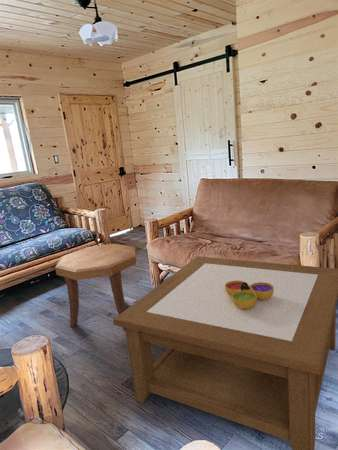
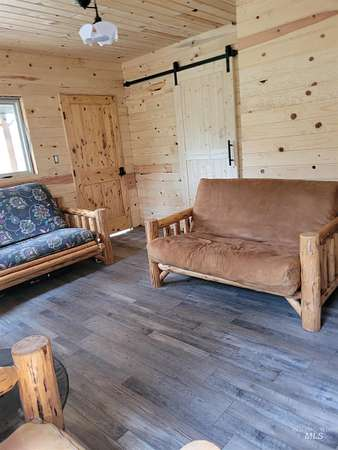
- side table (111, 287)
- decorative bowl (244, 289)
- coffee table (239, 333)
